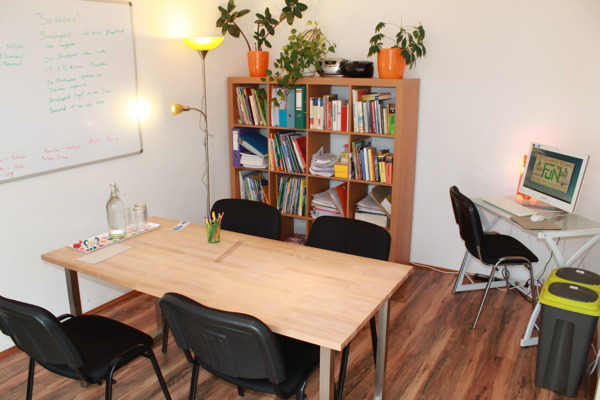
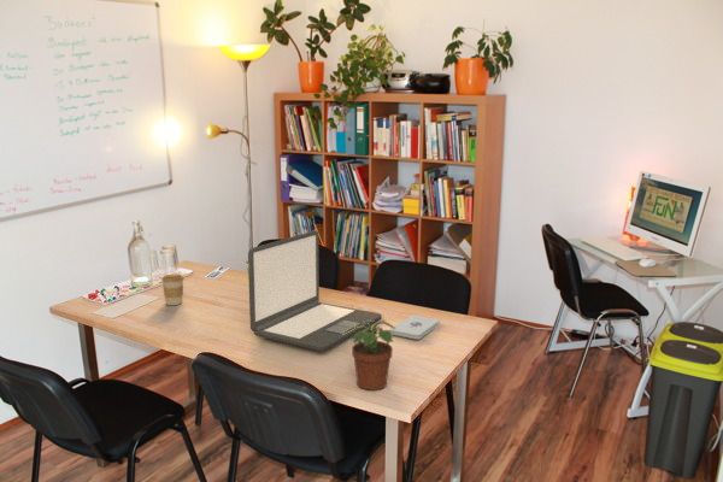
+ notepad (415, 327)
+ coffee cup (172, 288)
+ laptop (318, 286)
+ potted plant (370, 354)
